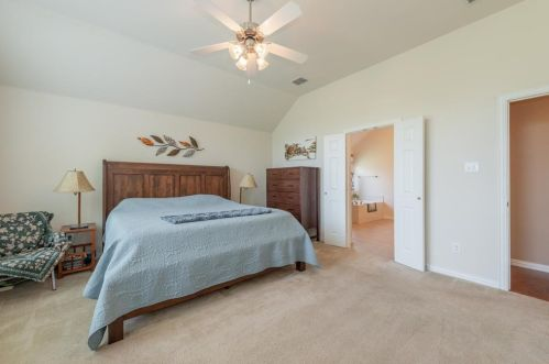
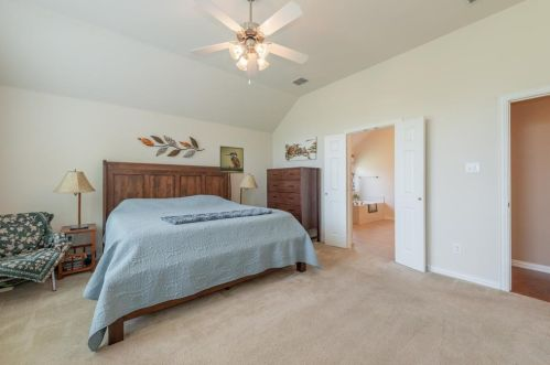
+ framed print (231, 160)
